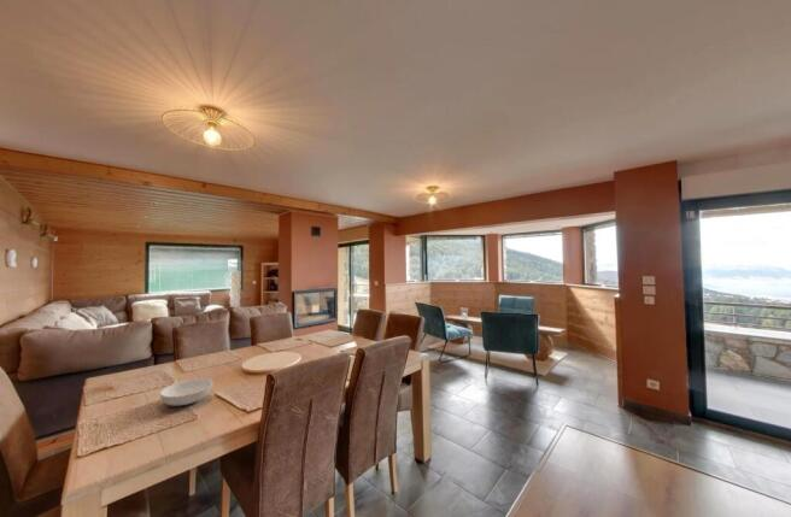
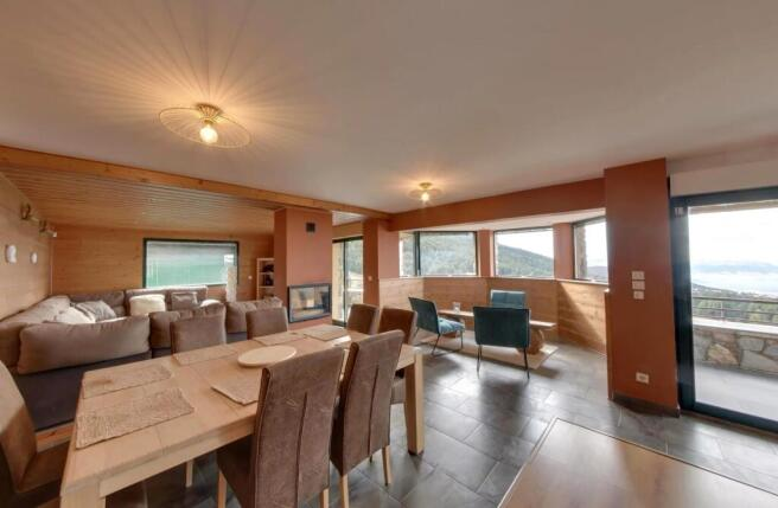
- serving bowl (187, 393)
